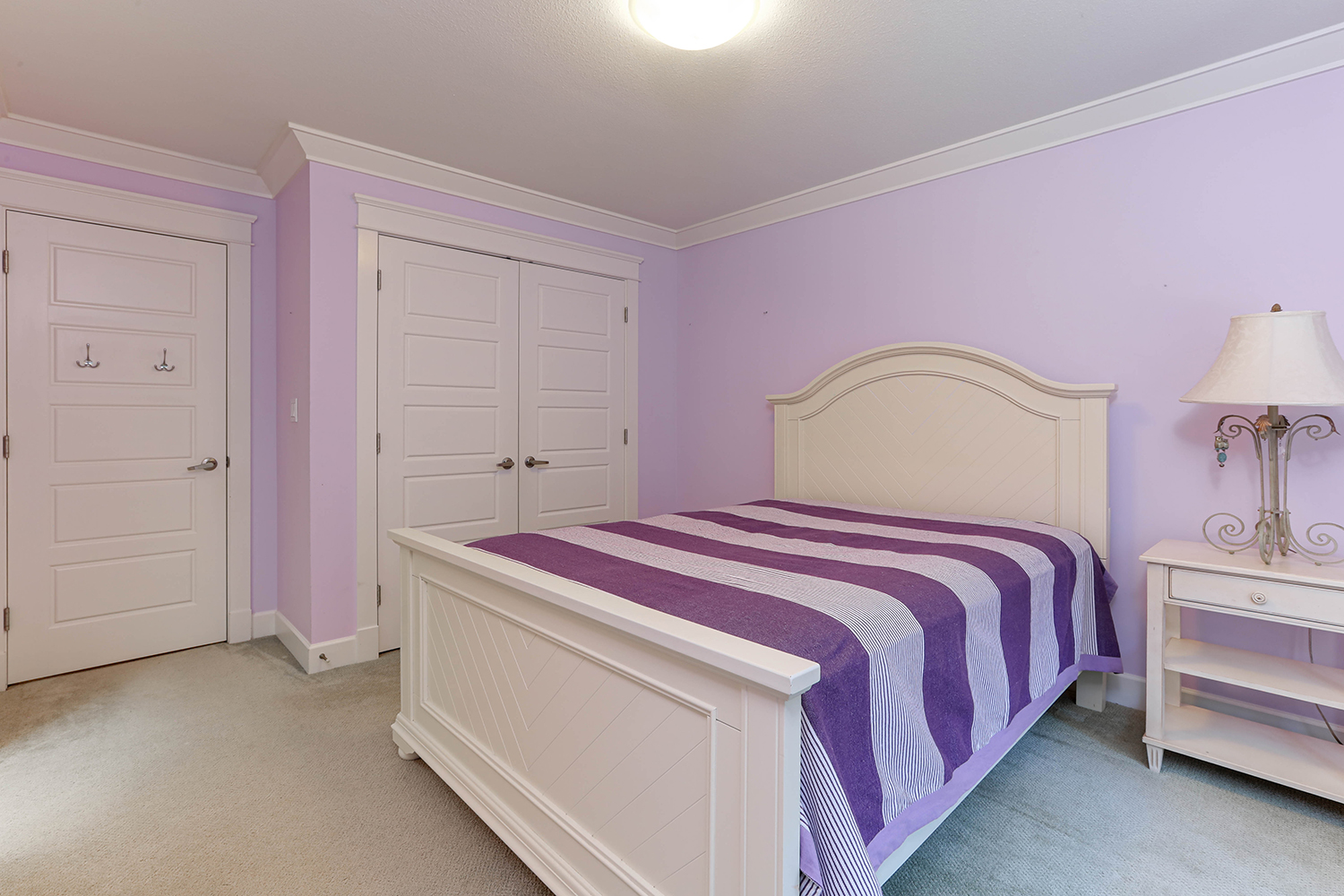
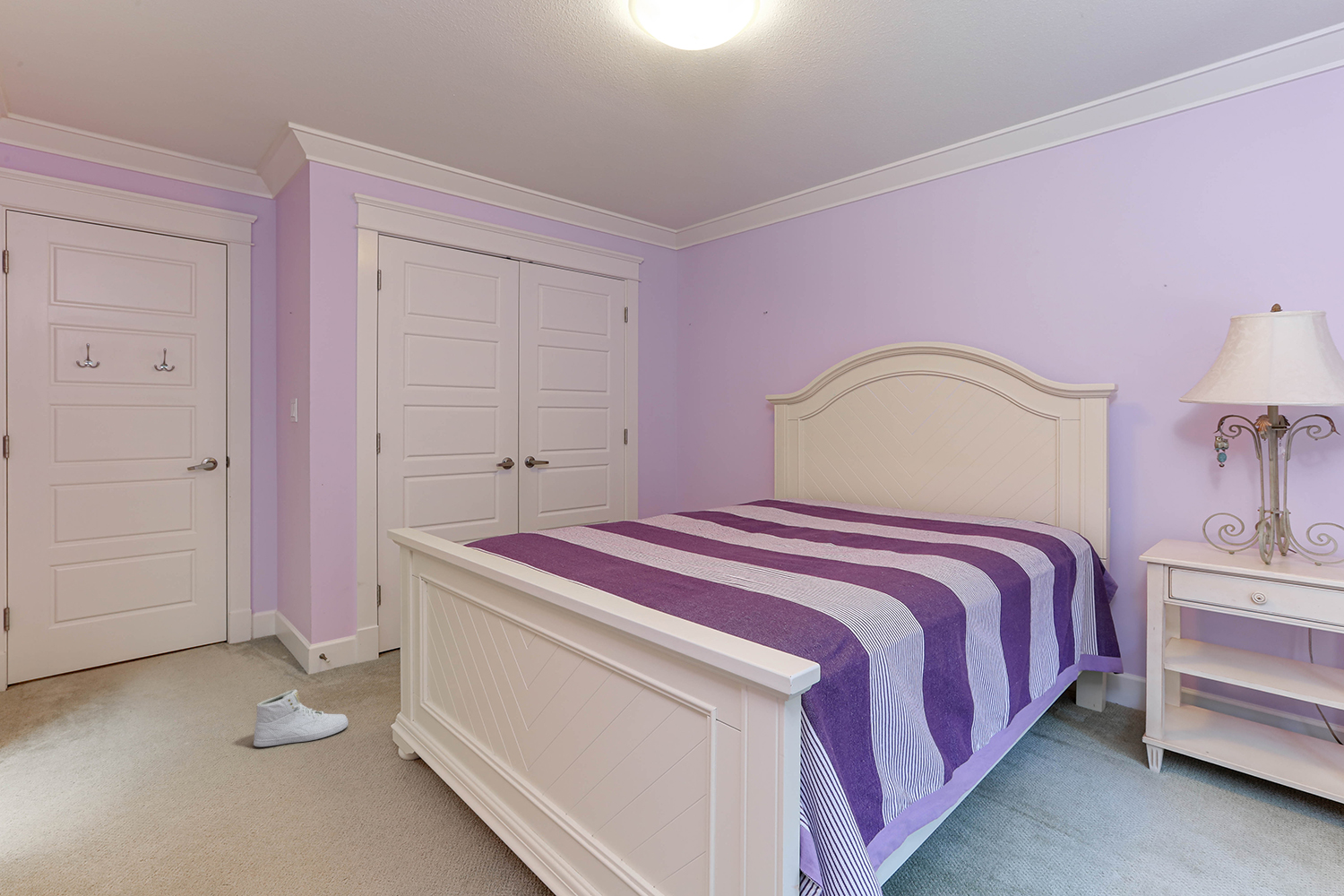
+ sneaker (302, 712)
